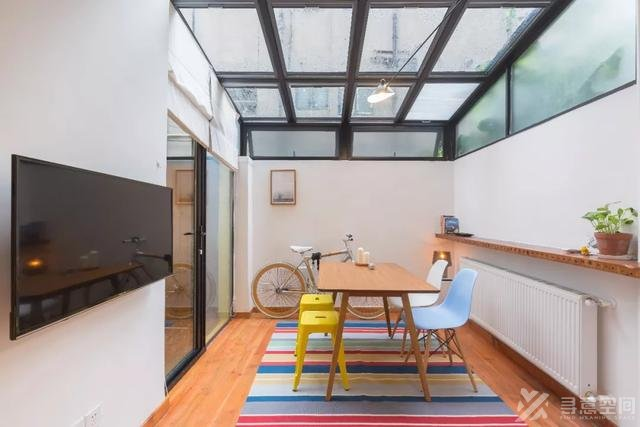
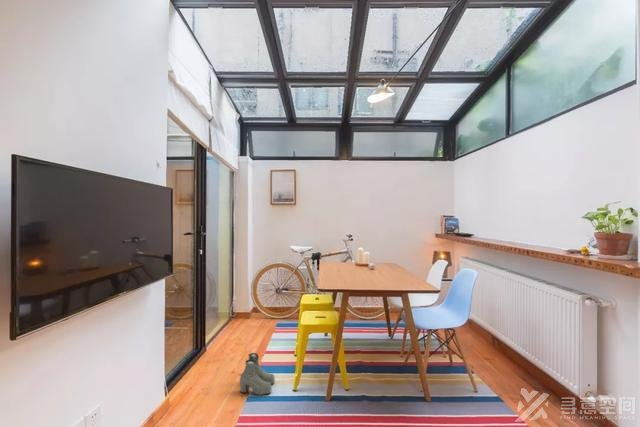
+ boots (257, 372)
